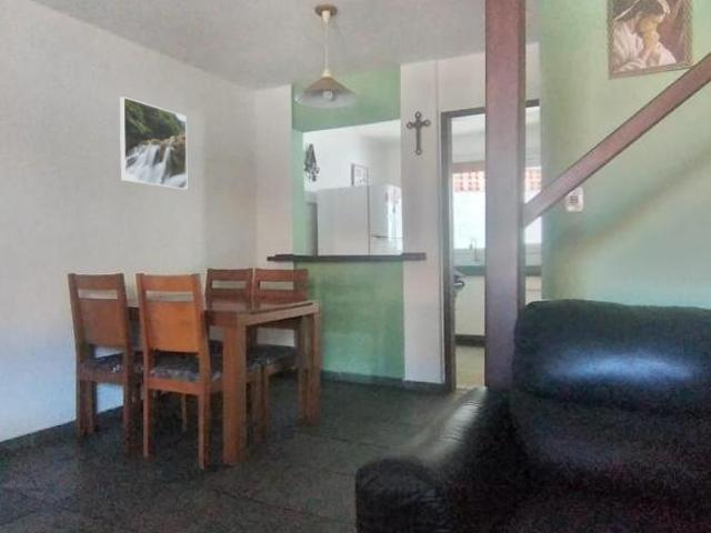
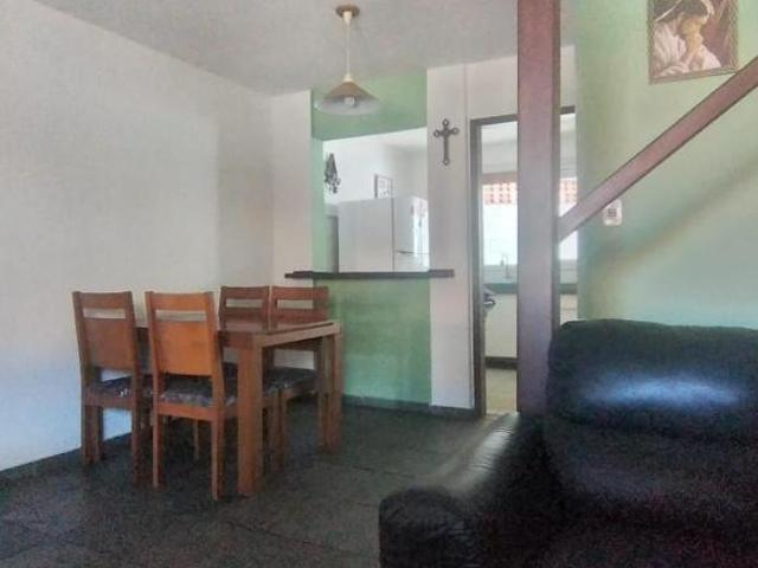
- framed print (156, 145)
